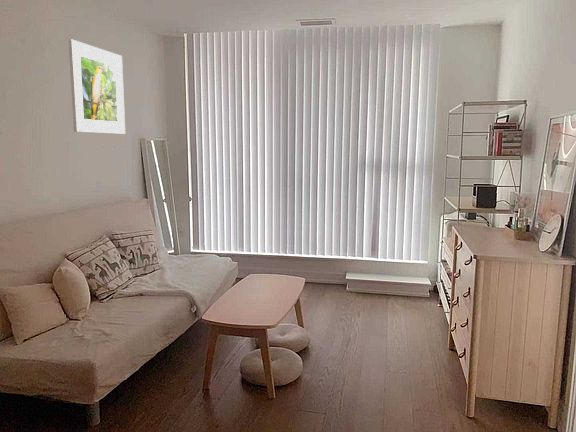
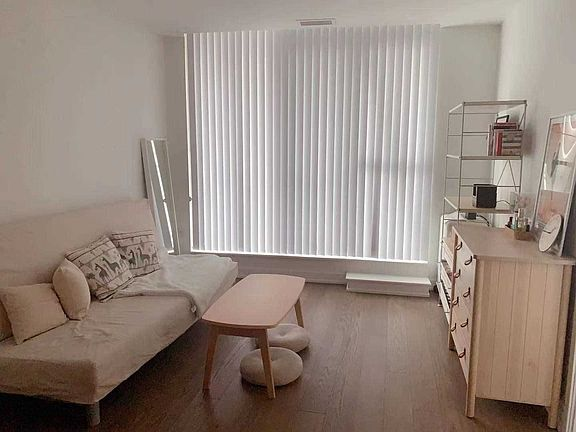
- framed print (99, 91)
